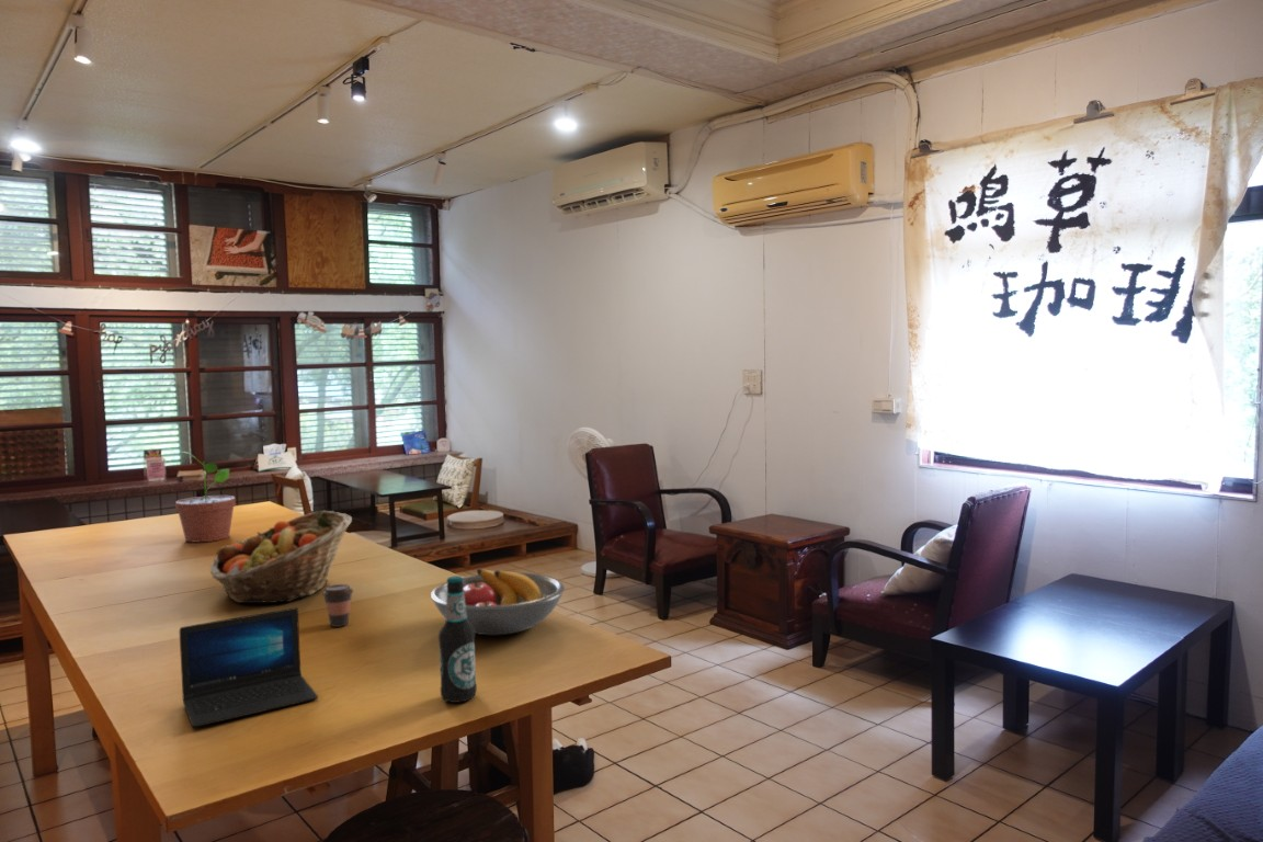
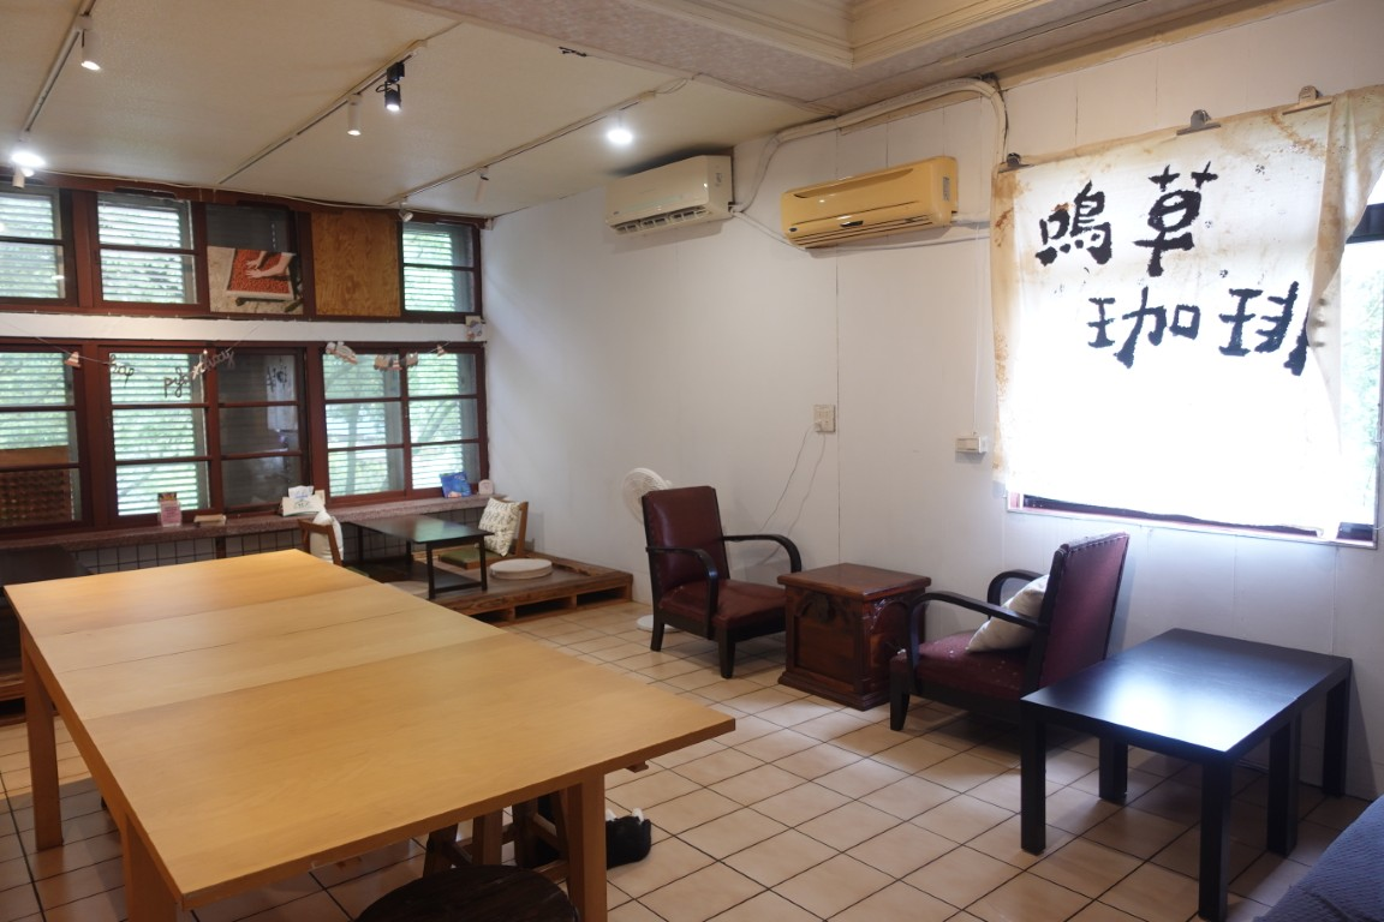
- coffee cup (338, 605)
- bottle (456, 637)
- fruit bowl (498, 602)
- fruit basket (283, 554)
- laptop (248, 663)
- potted plant (205, 493)
